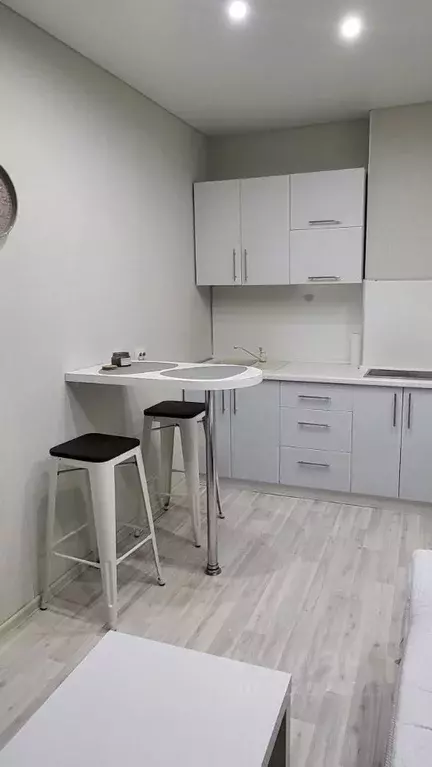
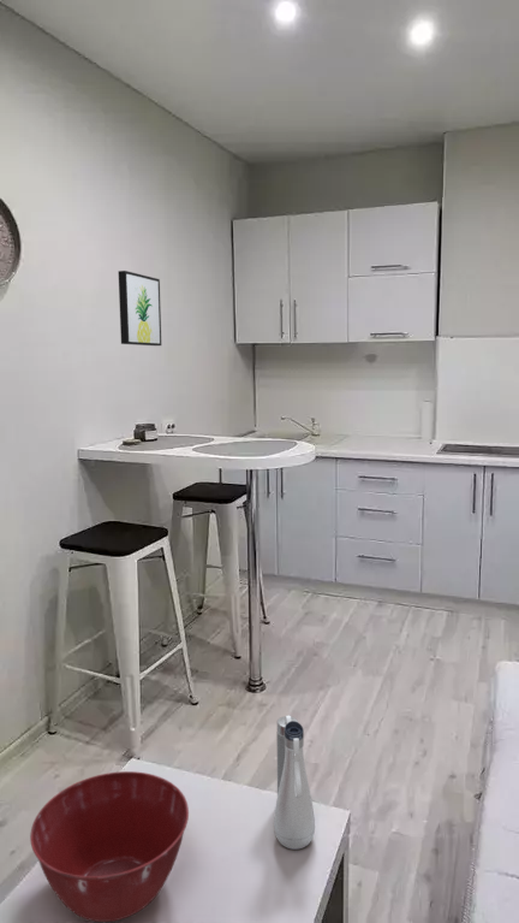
+ wall art (141, 309)
+ water bottle (292, 774)
+ mixing bowl (113, 854)
